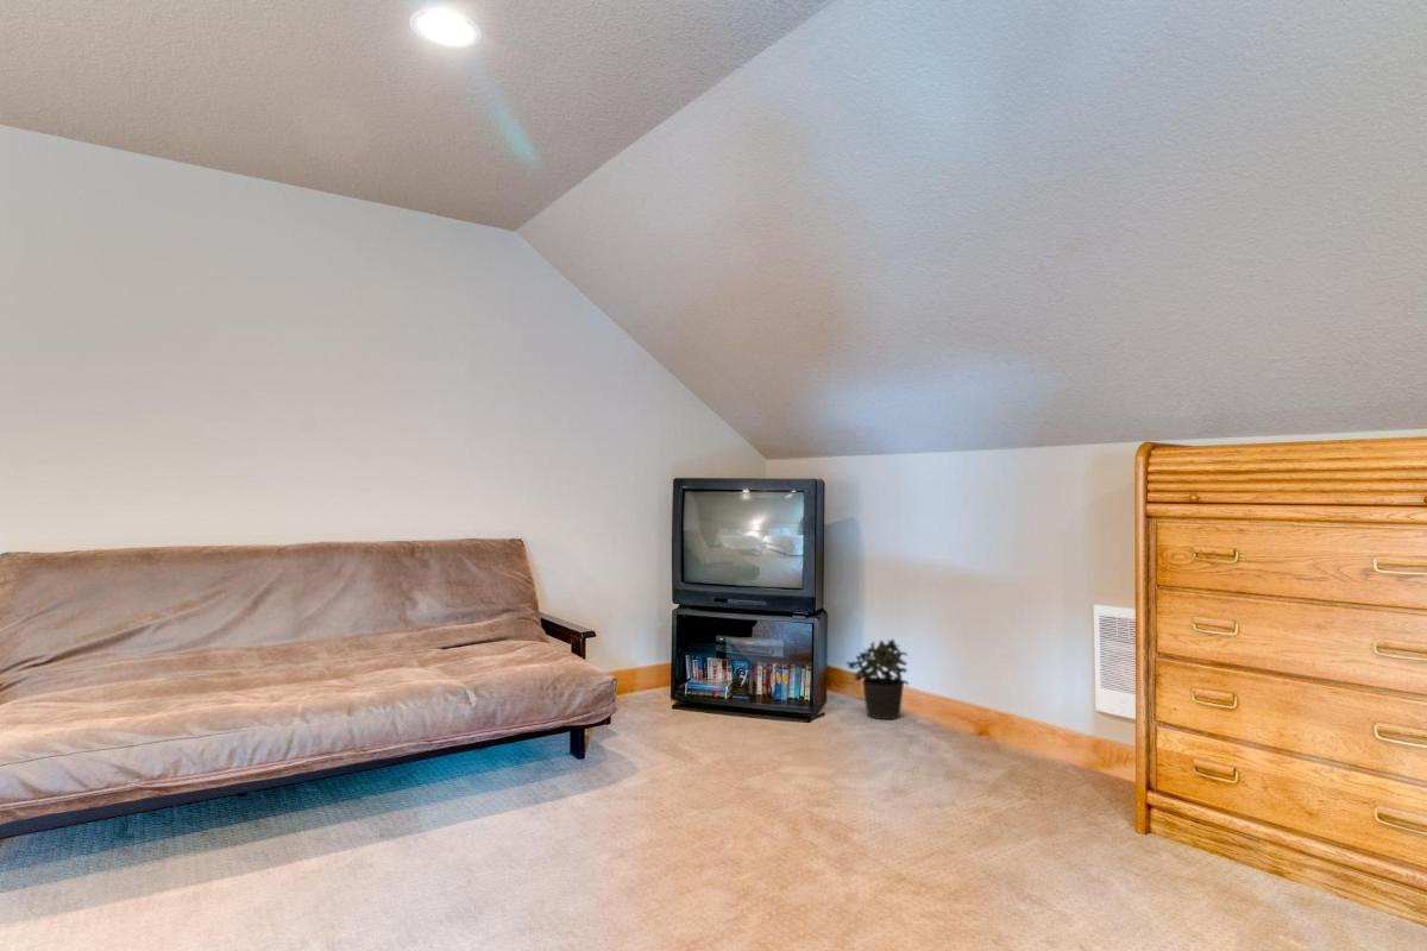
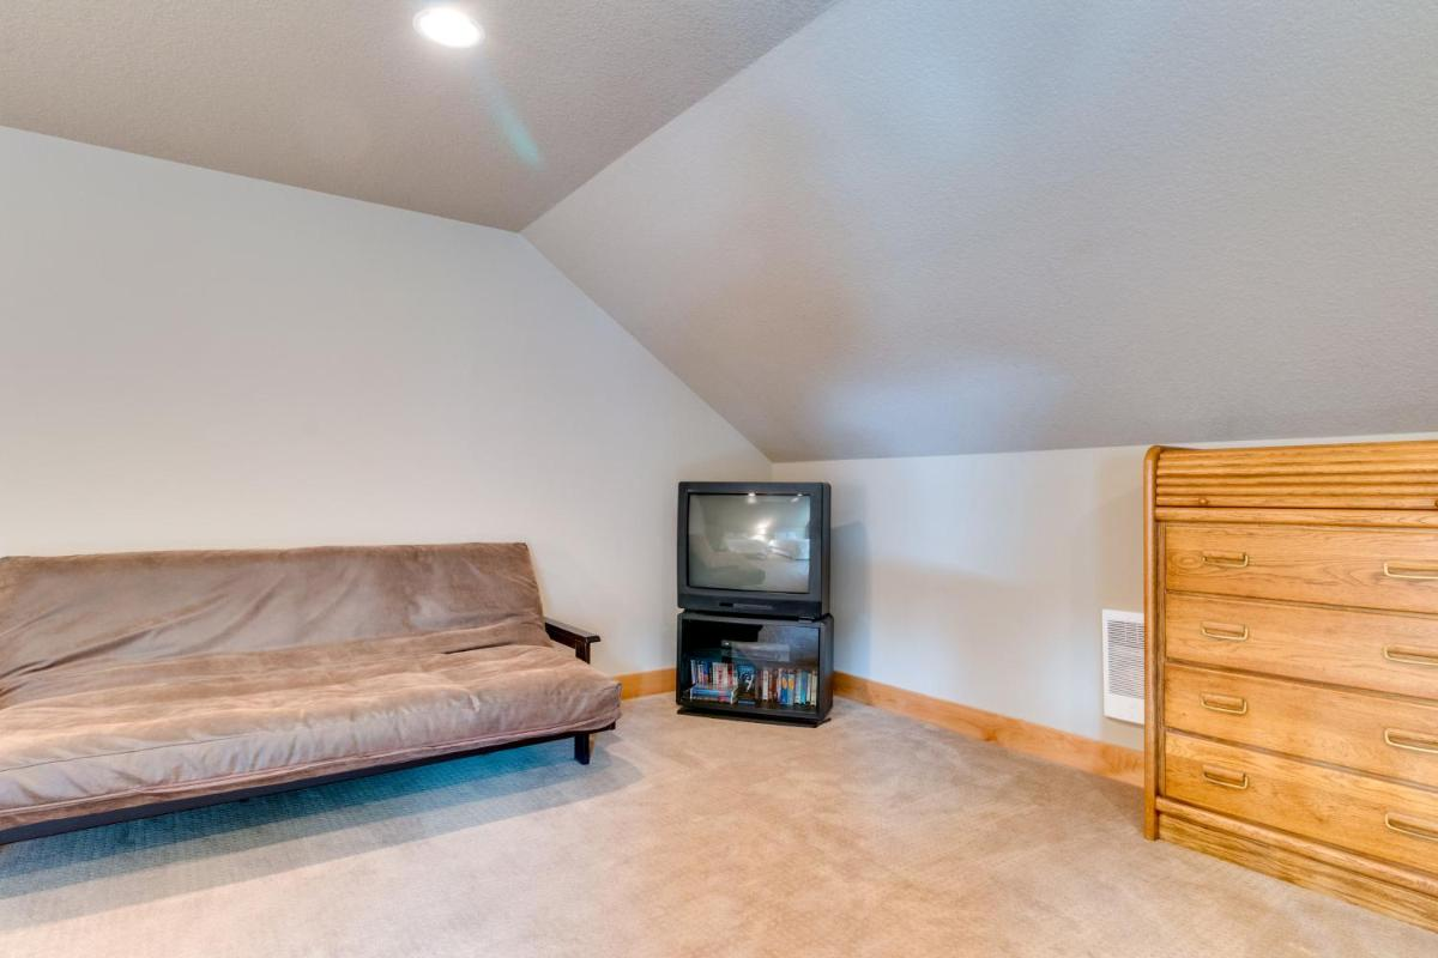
- potted plant (885, 676)
